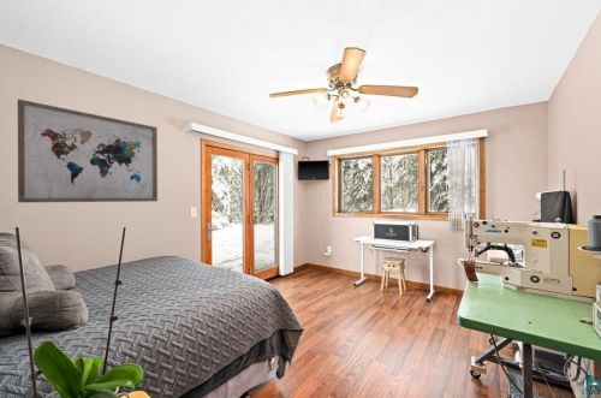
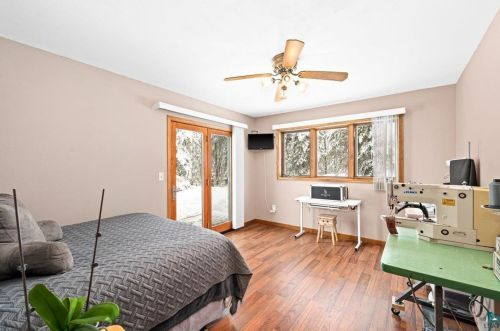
- wall art (99, 159)
